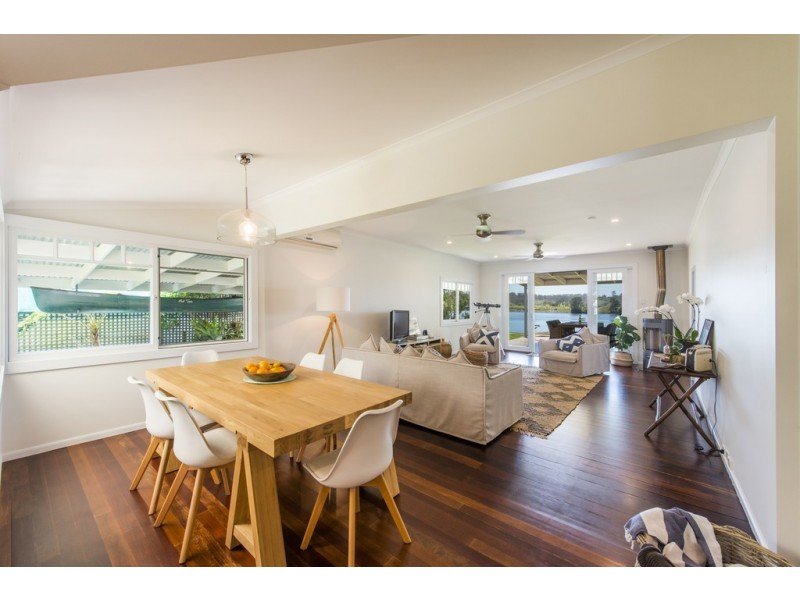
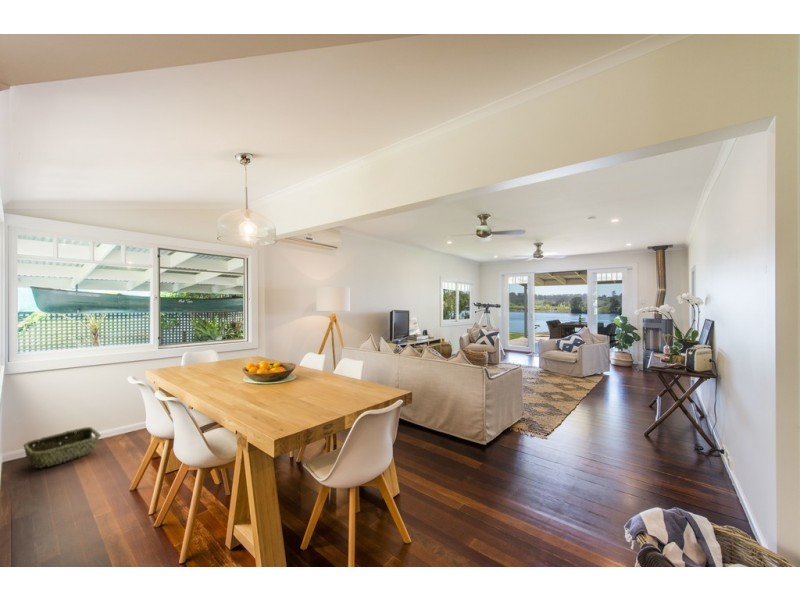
+ woven basket (63, 448)
